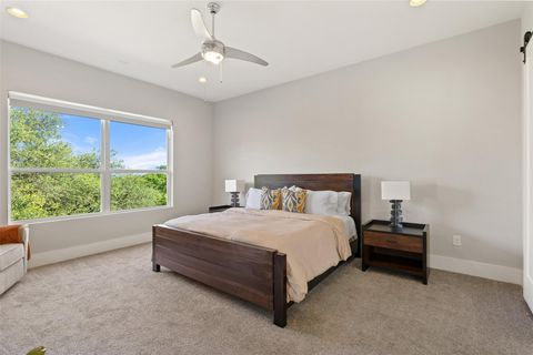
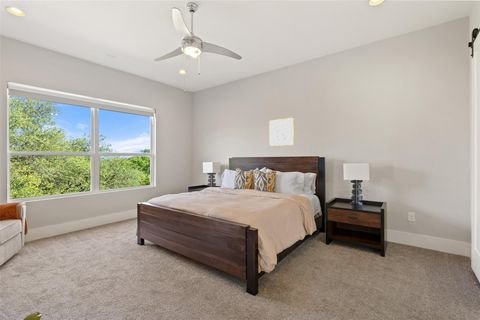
+ wall art (281, 132)
